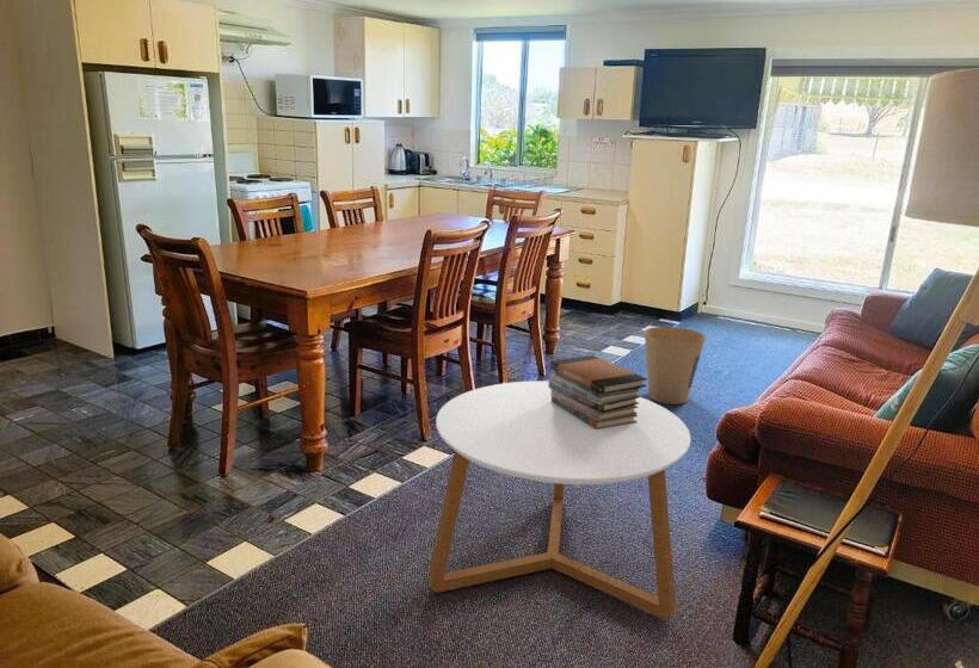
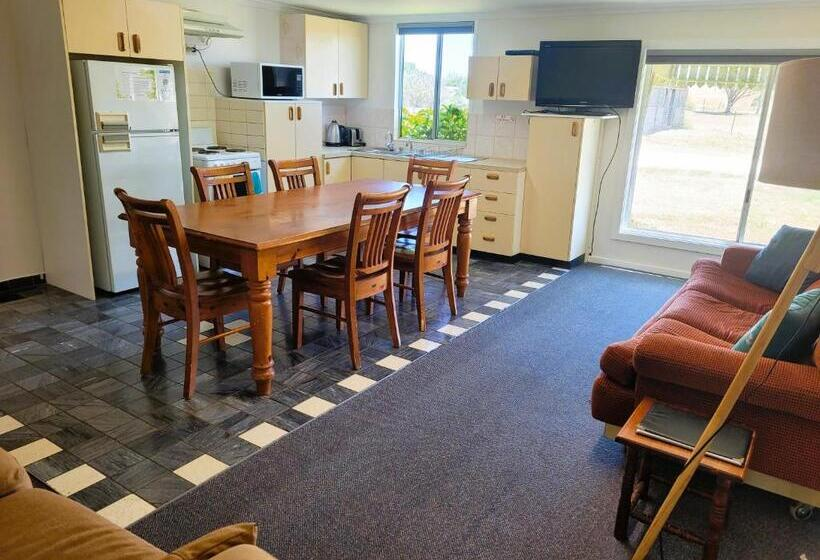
- book stack (593, 389)
- trash can (671, 366)
- coffee table (554, 496)
